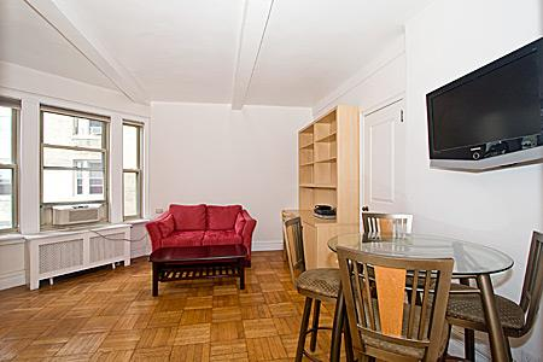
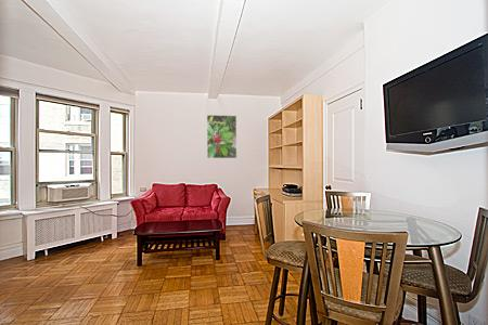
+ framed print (221, 136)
